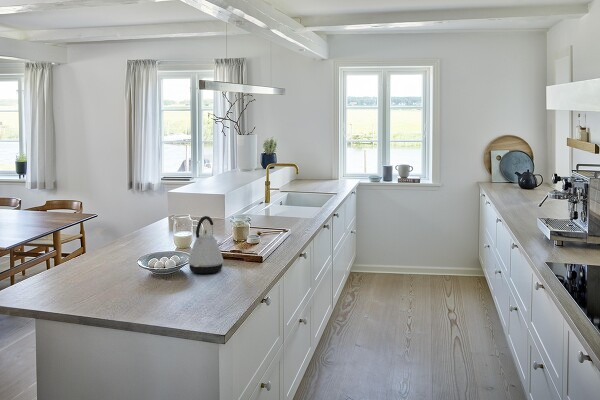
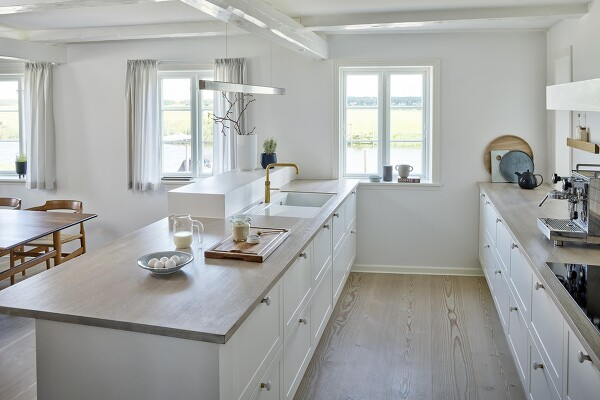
- kettle (206, 243)
